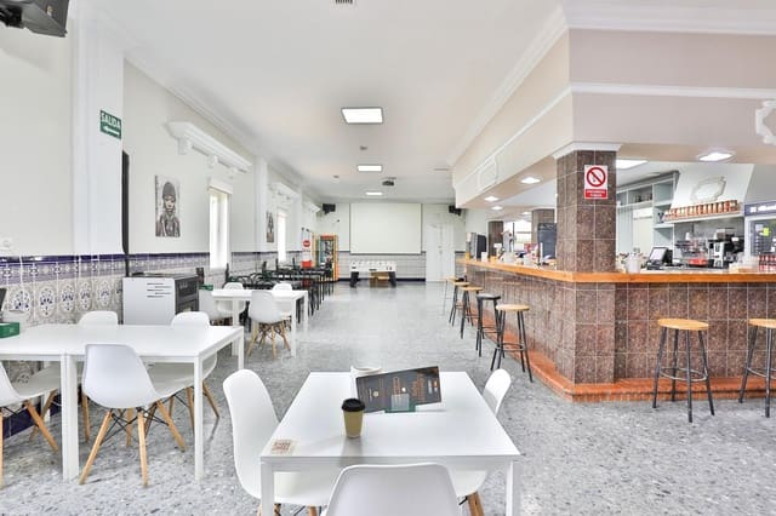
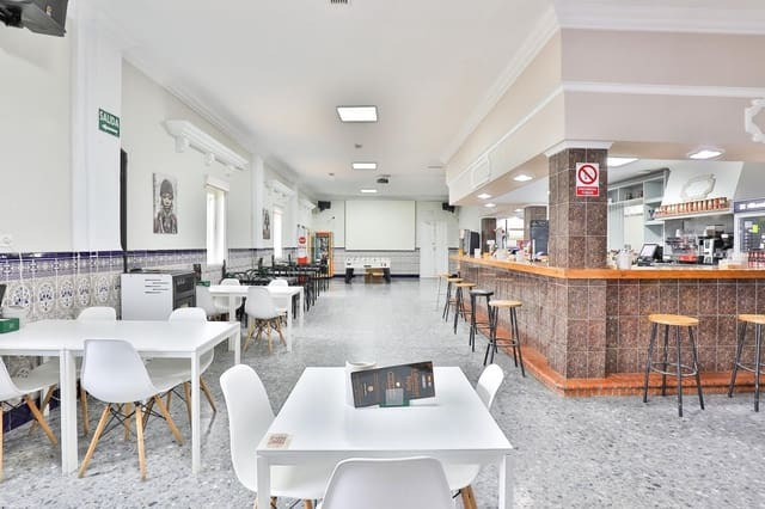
- coffee cup (353, 418)
